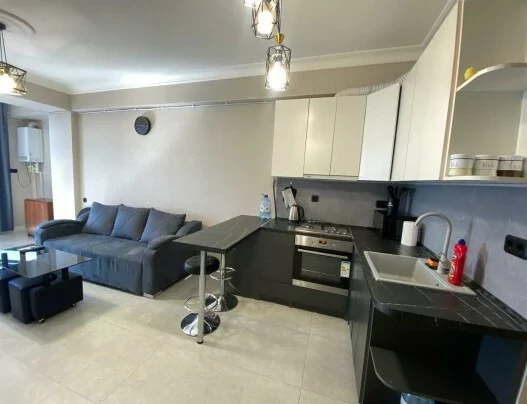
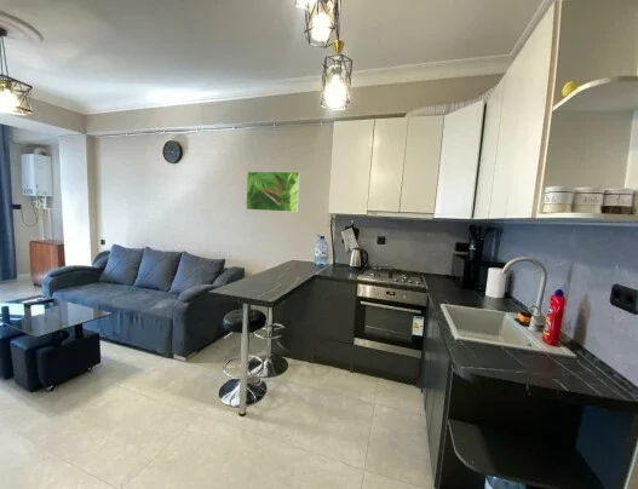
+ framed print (271, 191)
